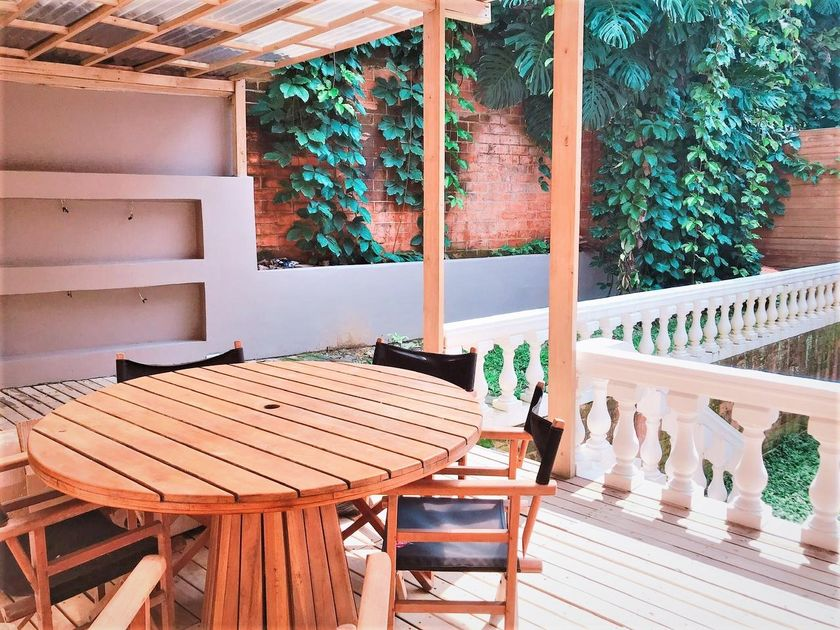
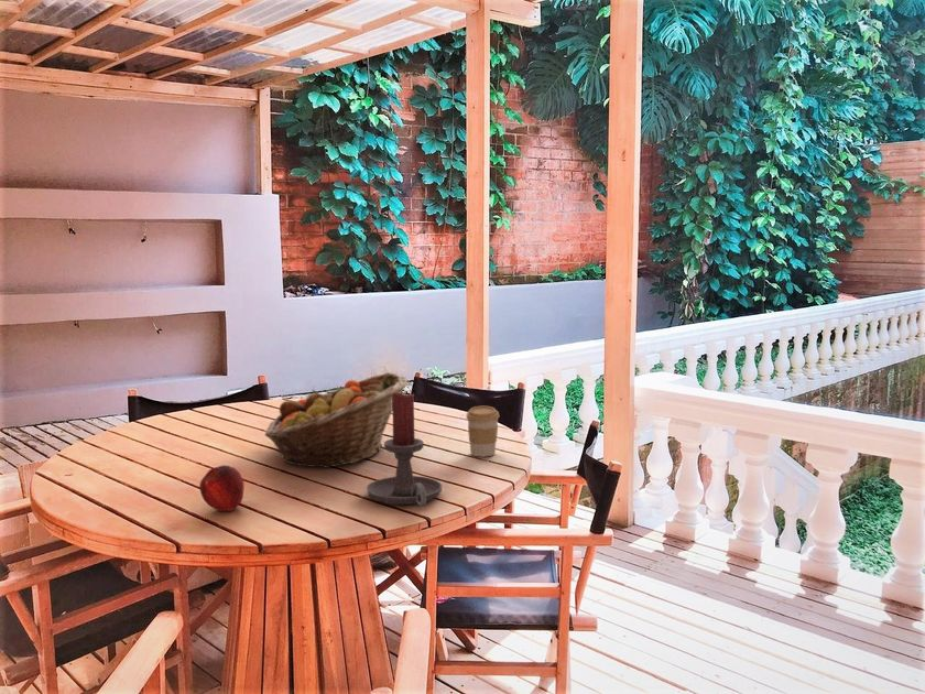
+ apple (221, 487)
+ fruit basket (337, 415)
+ coffee cup (482, 431)
+ candle holder (406, 446)
